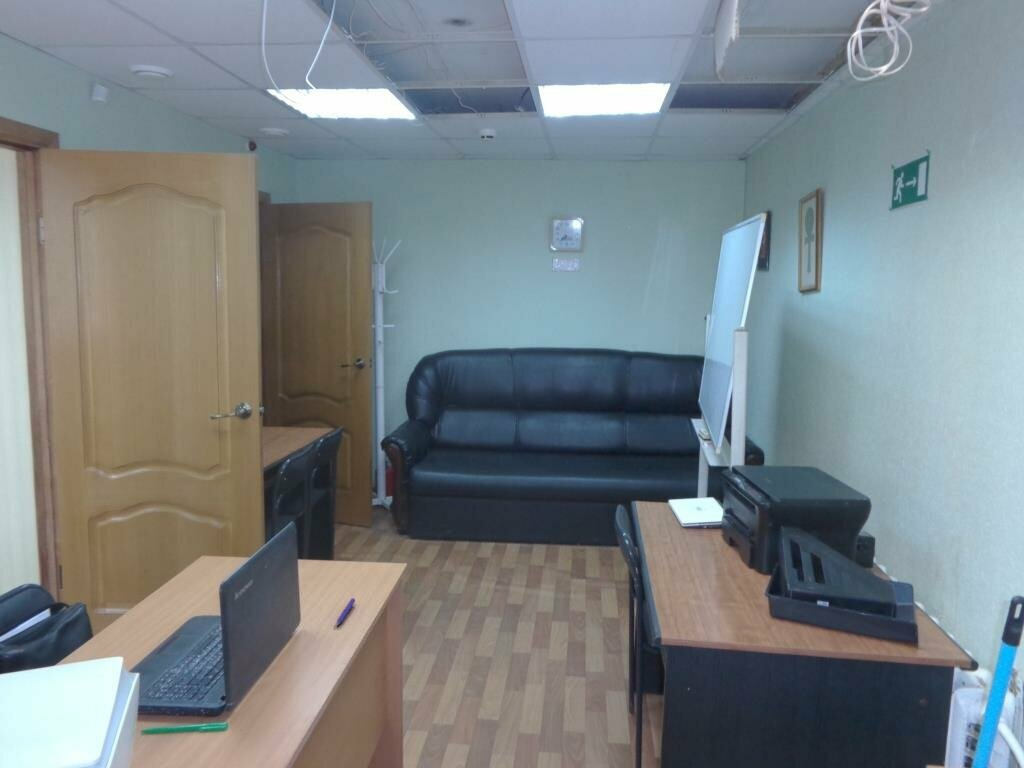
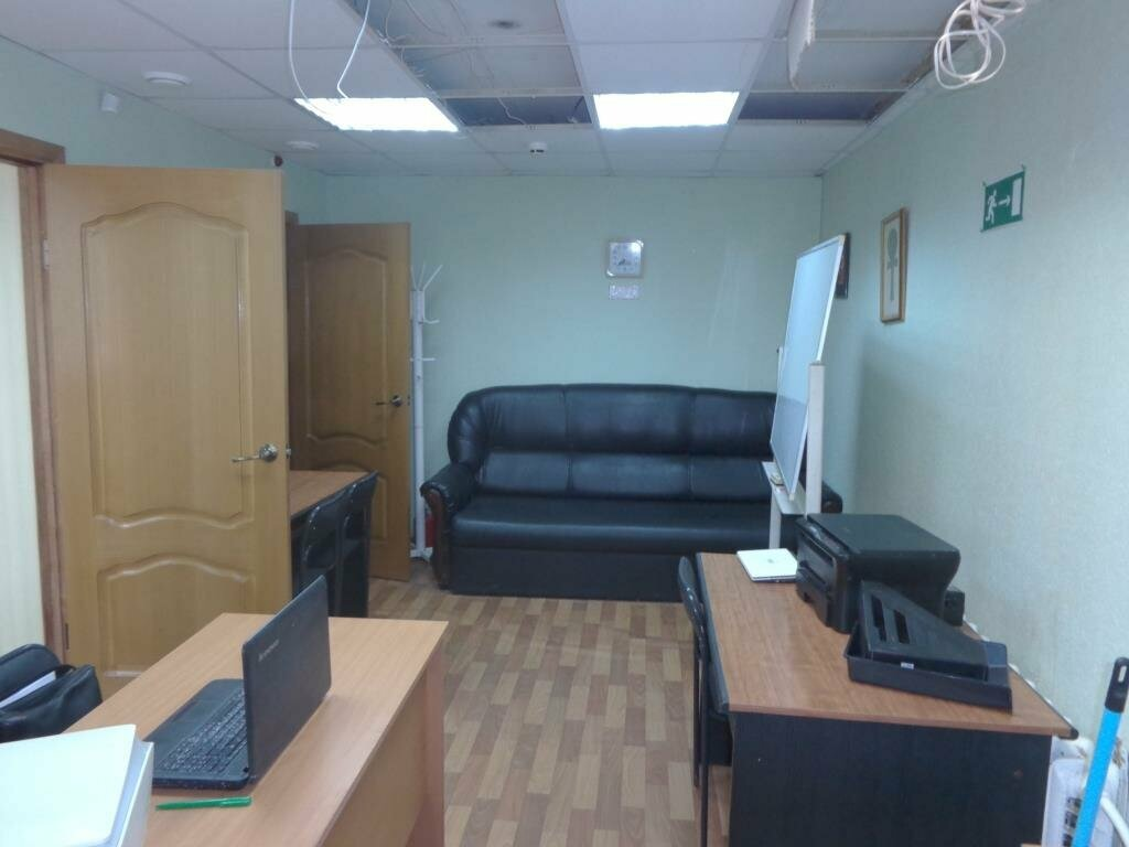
- pen (345, 611)
